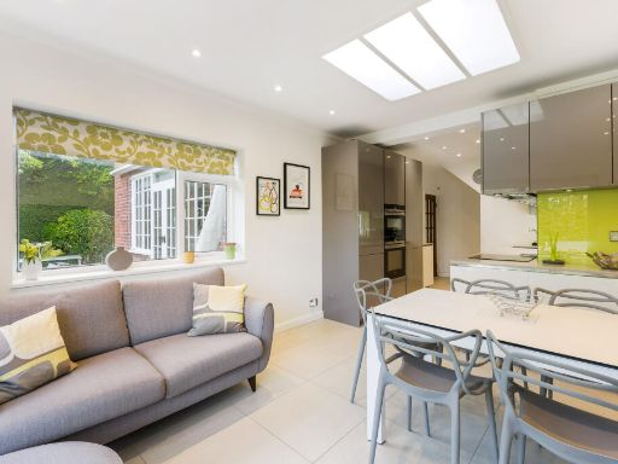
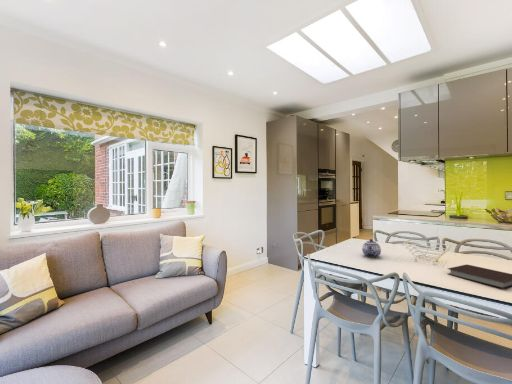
+ teapot (371, 247)
+ notebook (484, 275)
